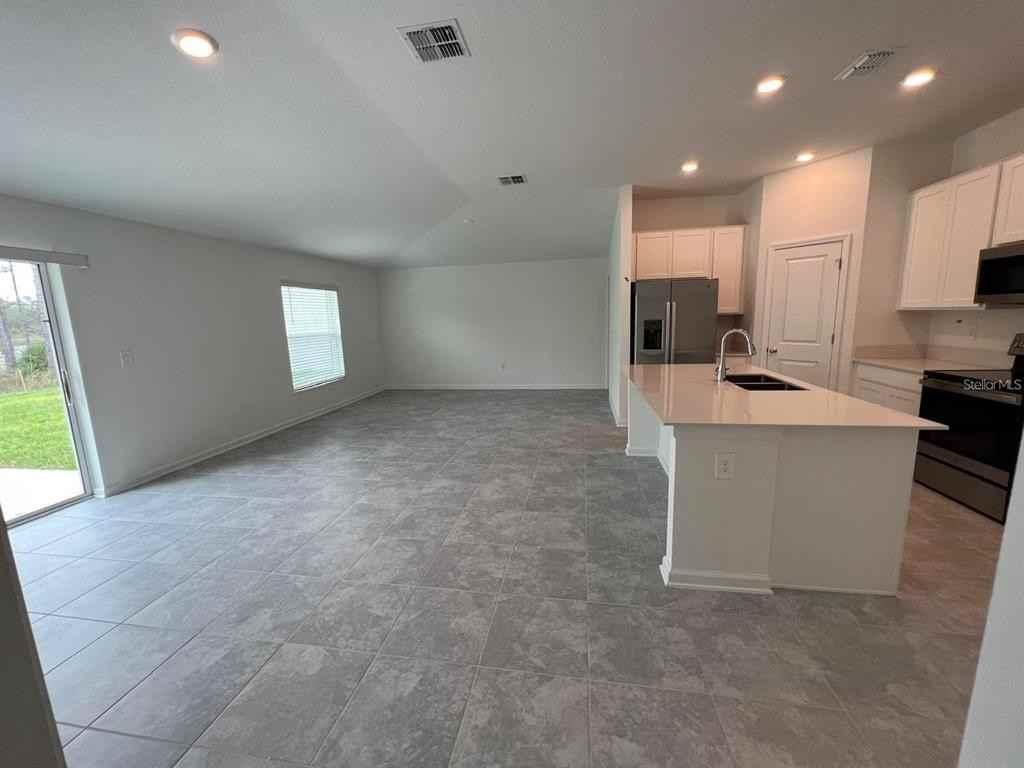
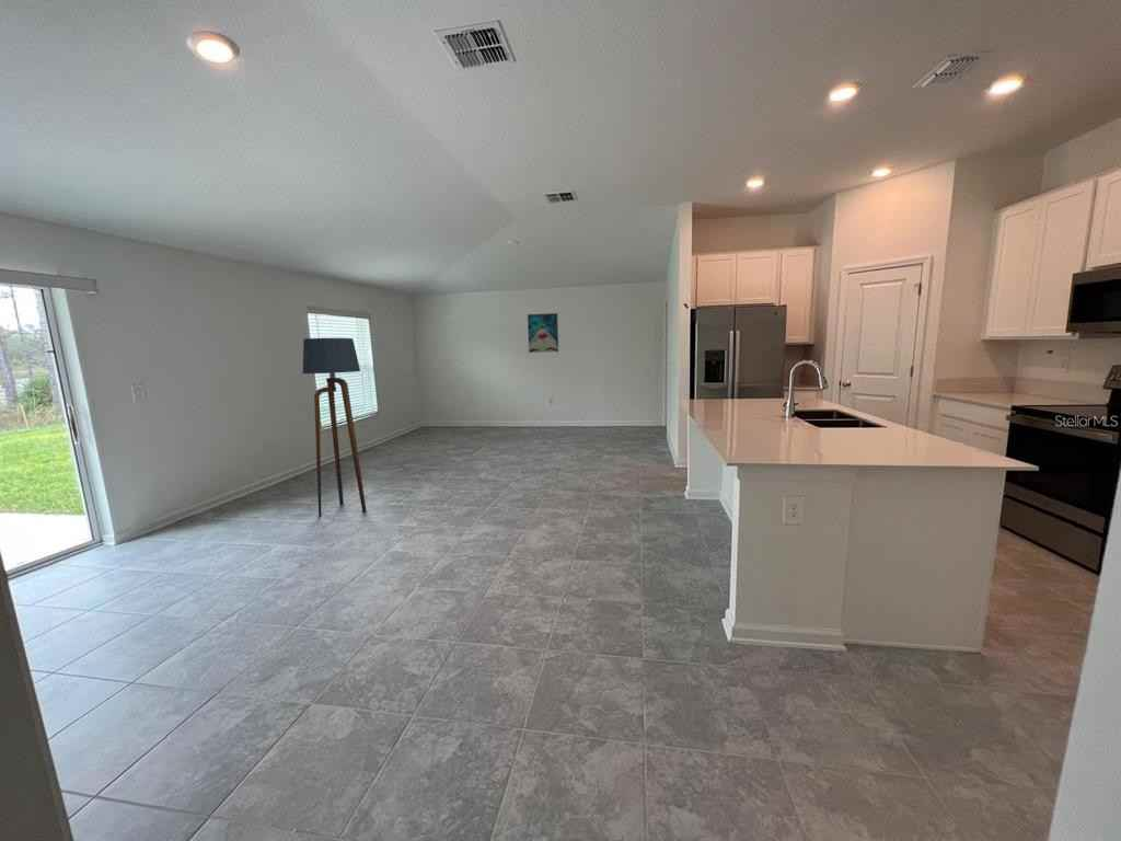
+ wall art (543, 333)
+ floor lamp (336, 427)
